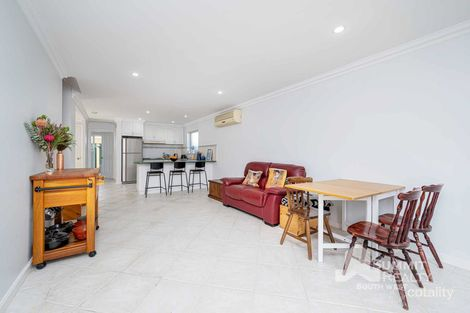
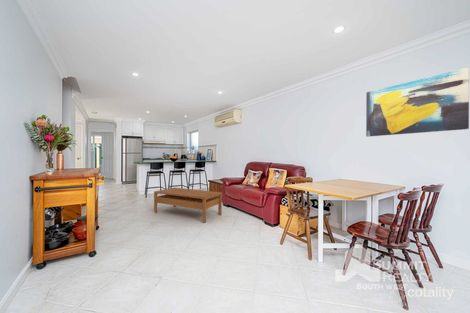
+ wall art (409, 107)
+ coffee table (187, 202)
